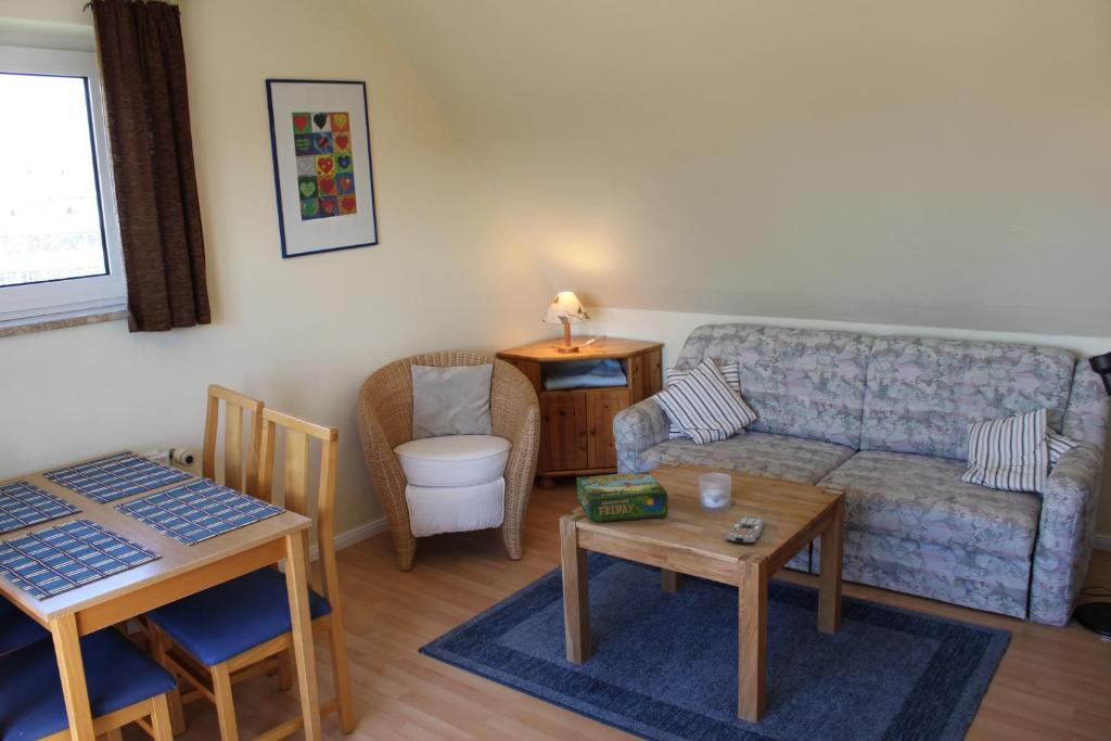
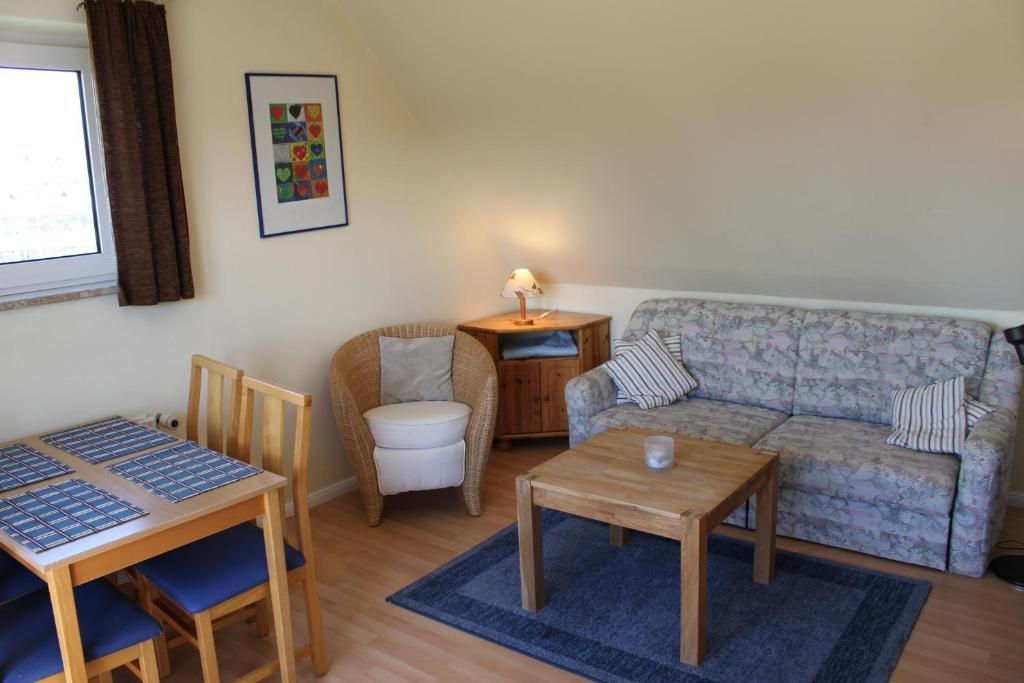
- board game (621, 496)
- remote control (746, 529)
